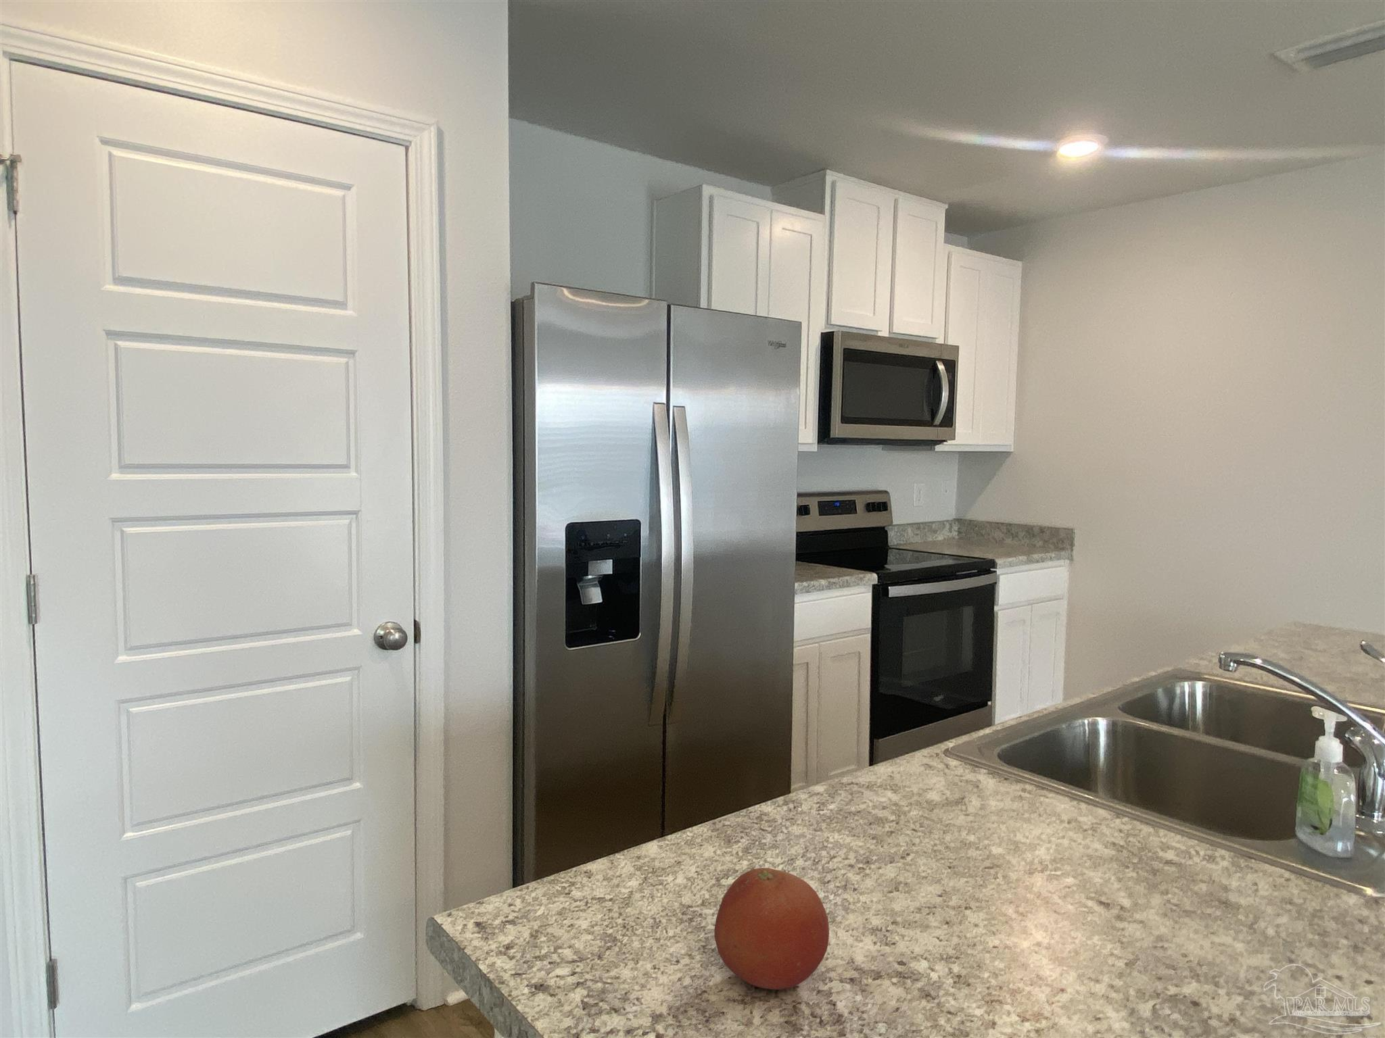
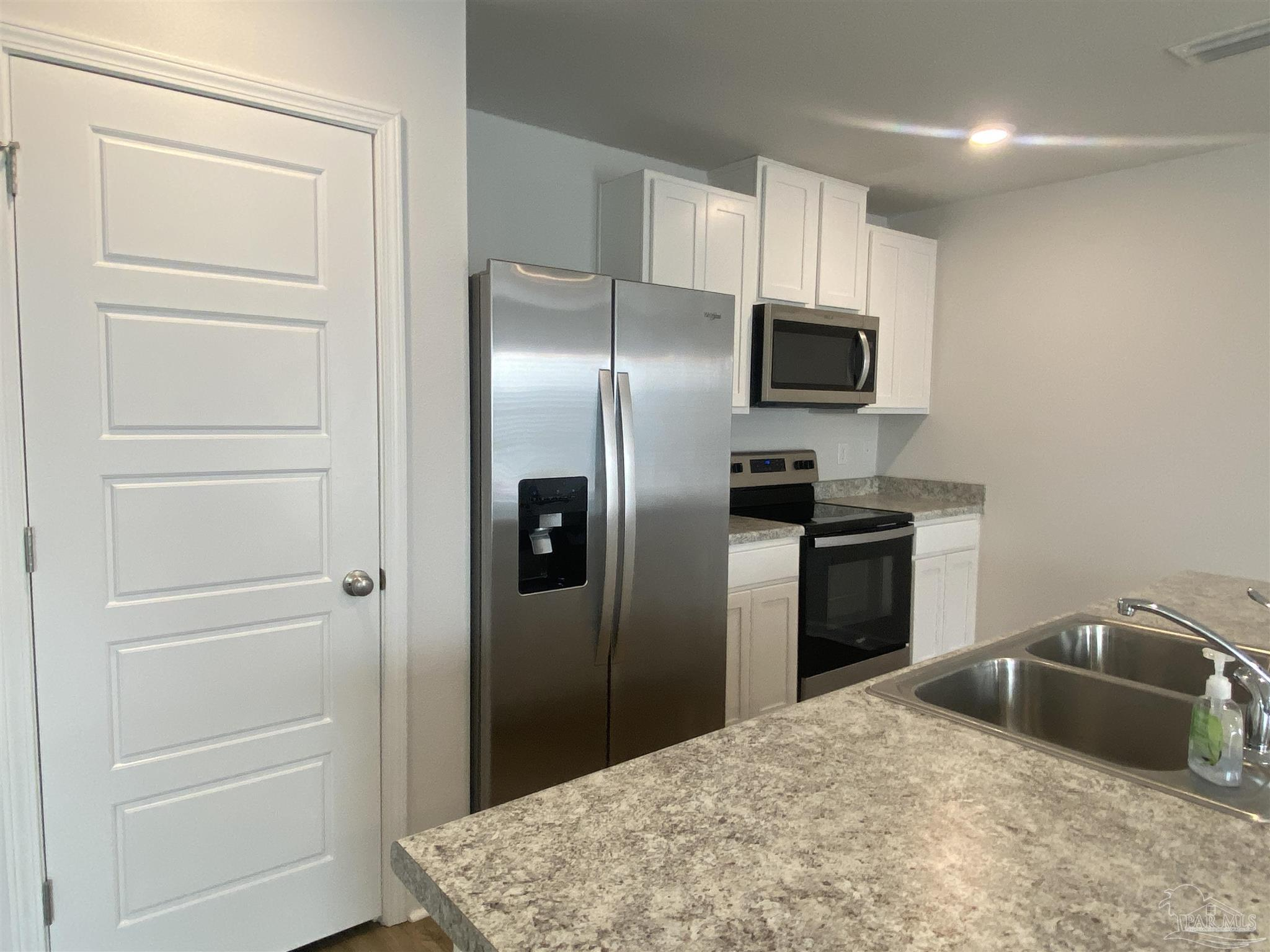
- fruit (772, 925)
